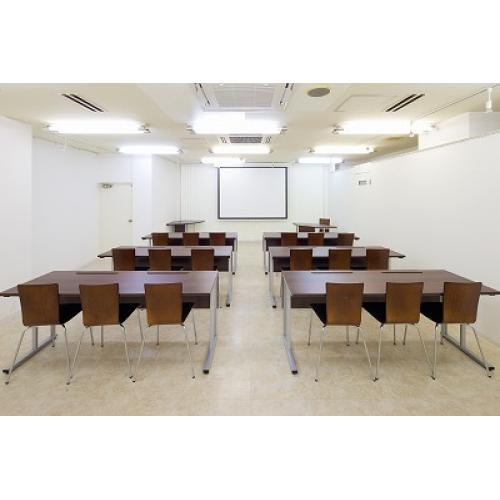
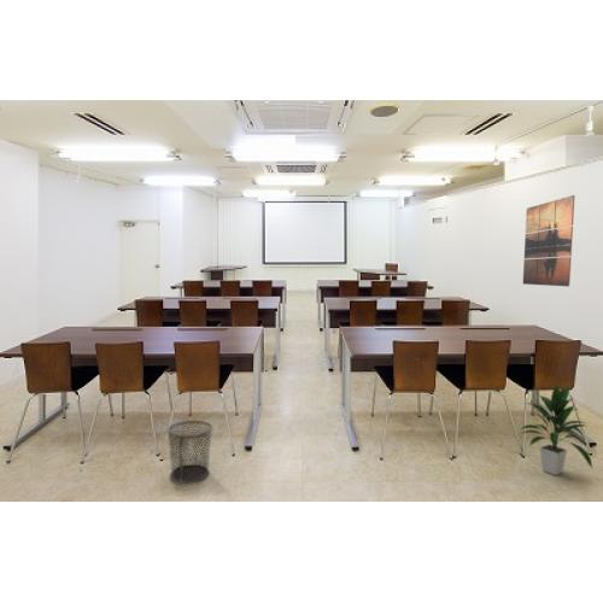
+ indoor plant (556, 429)
+ wall art (545, 244)
+ waste bin (189, 451)
